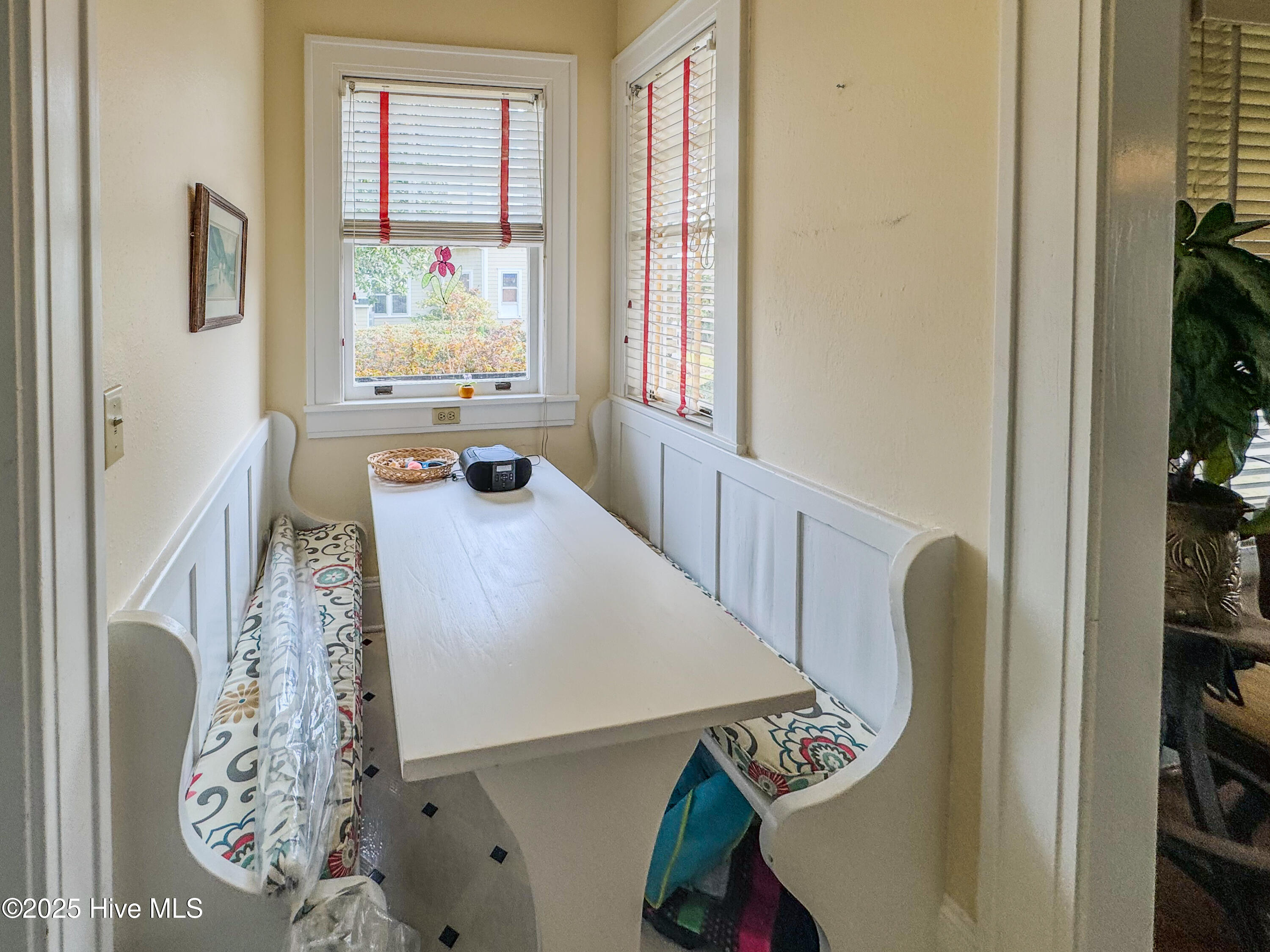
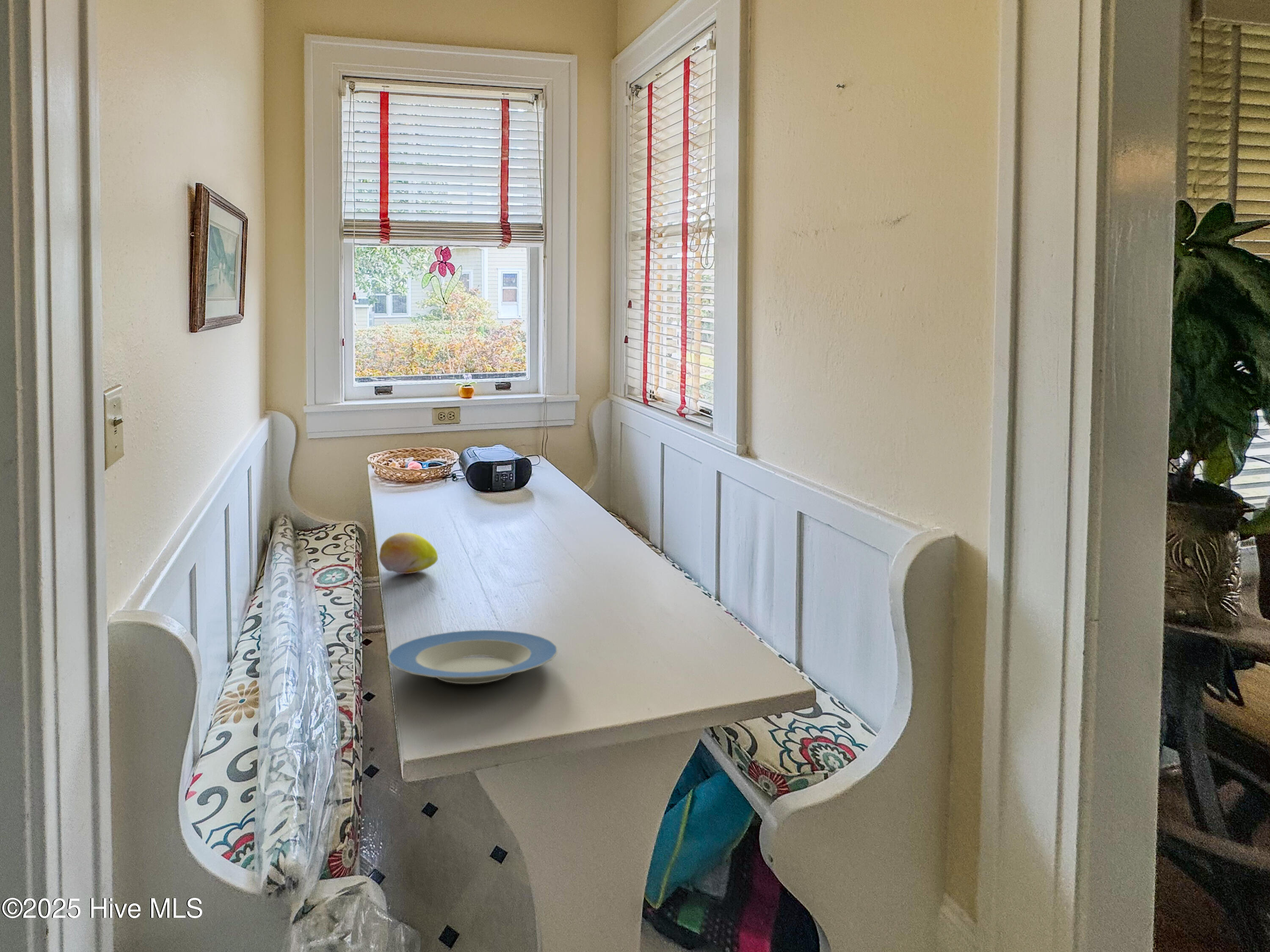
+ plate (474, 661)
+ fruit (408, 553)
